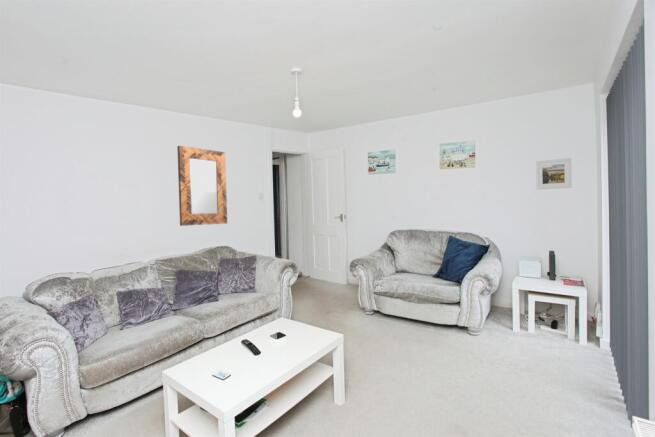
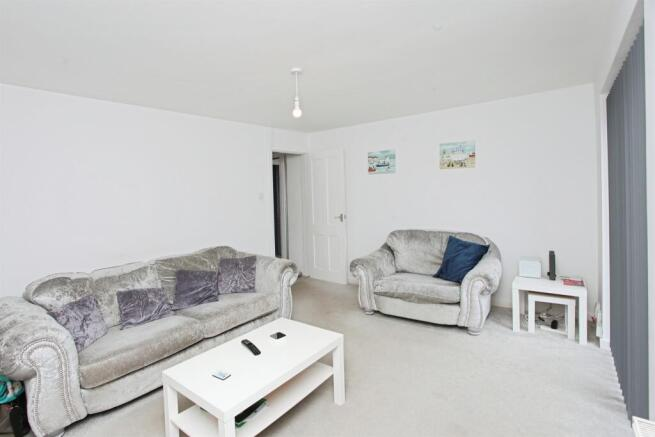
- home mirror (203, 187)
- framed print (553, 174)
